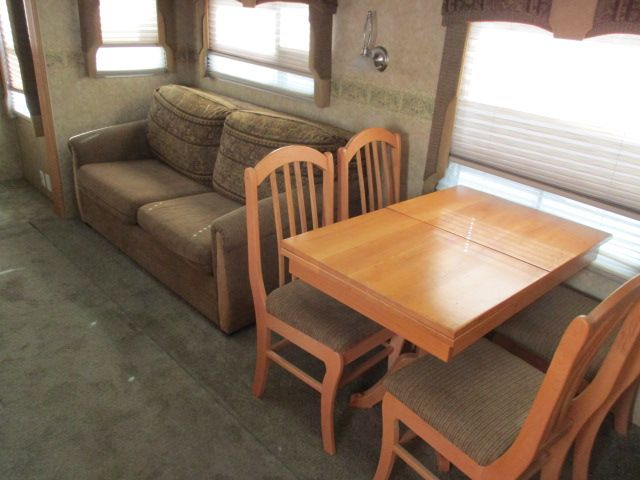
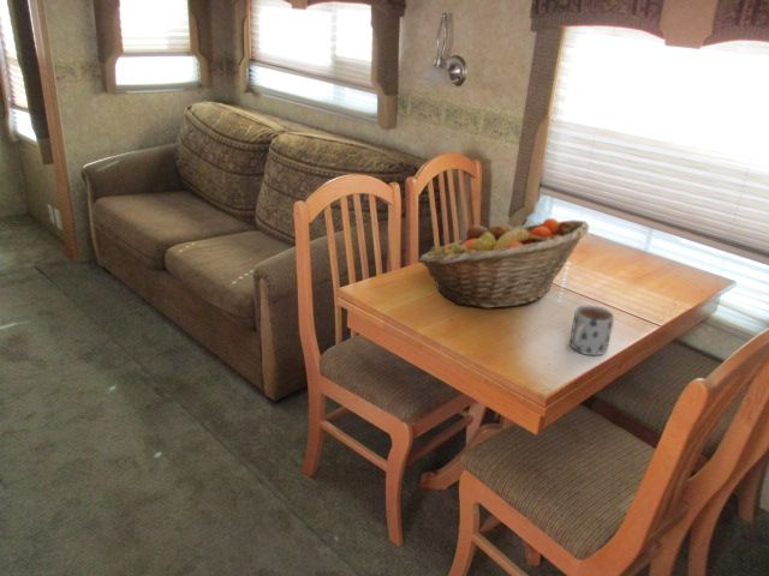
+ fruit basket (503, 254)
+ mug (588, 332)
